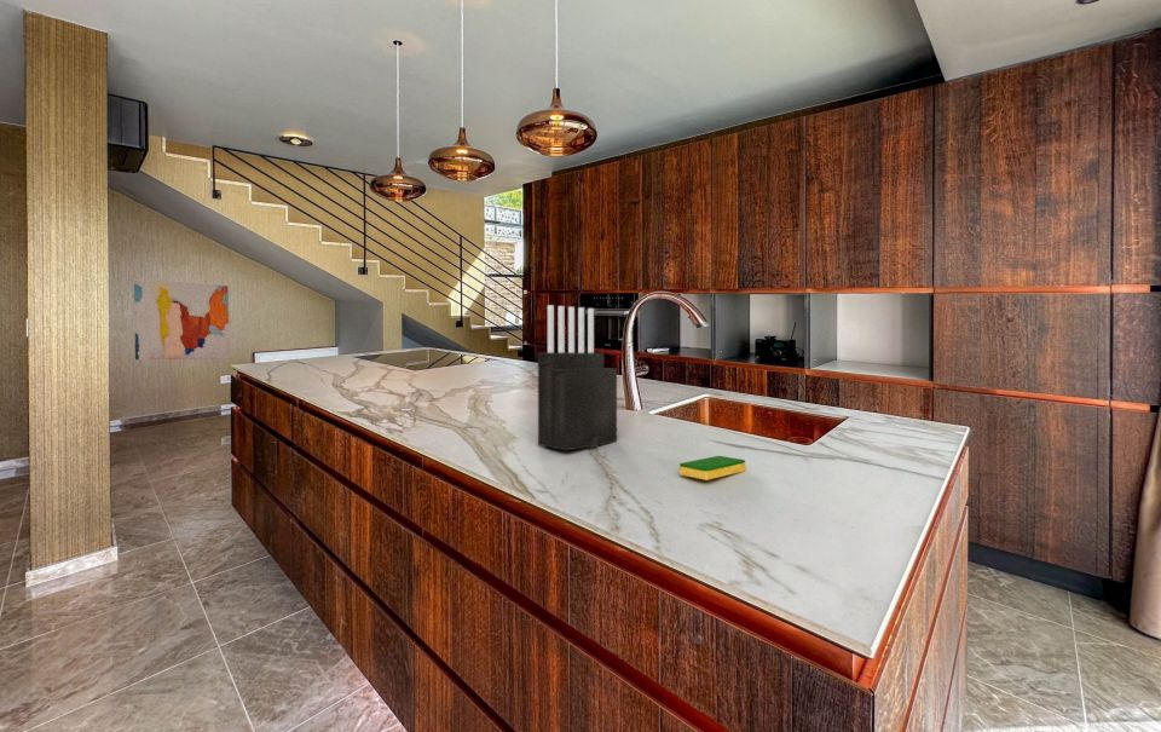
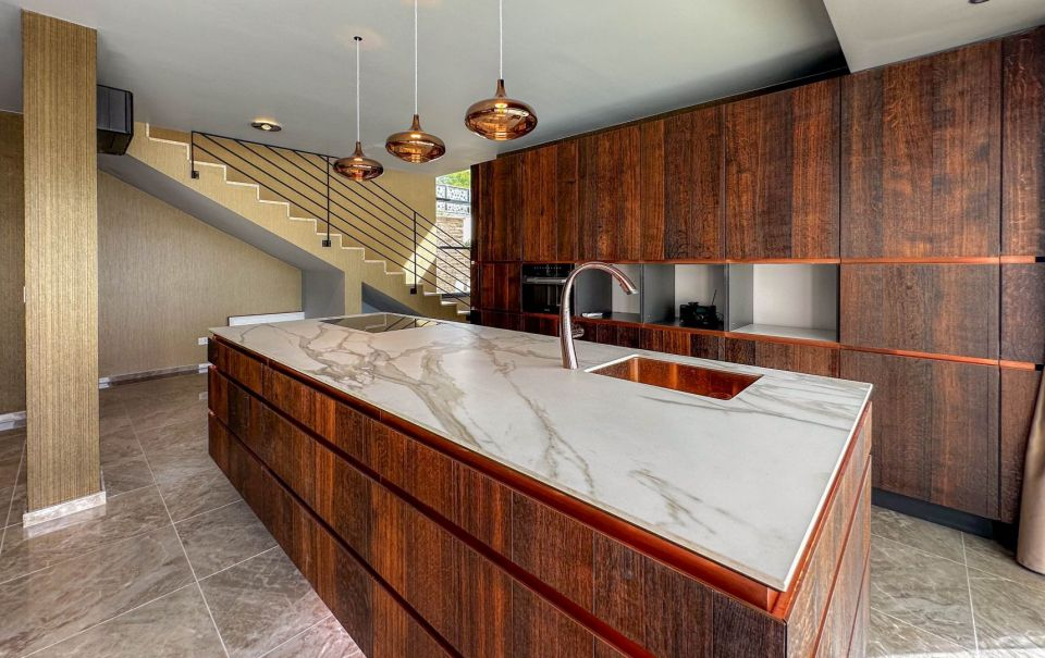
- knife block (580, 375)
- dish sponge (712, 467)
- wall art (184, 321)
